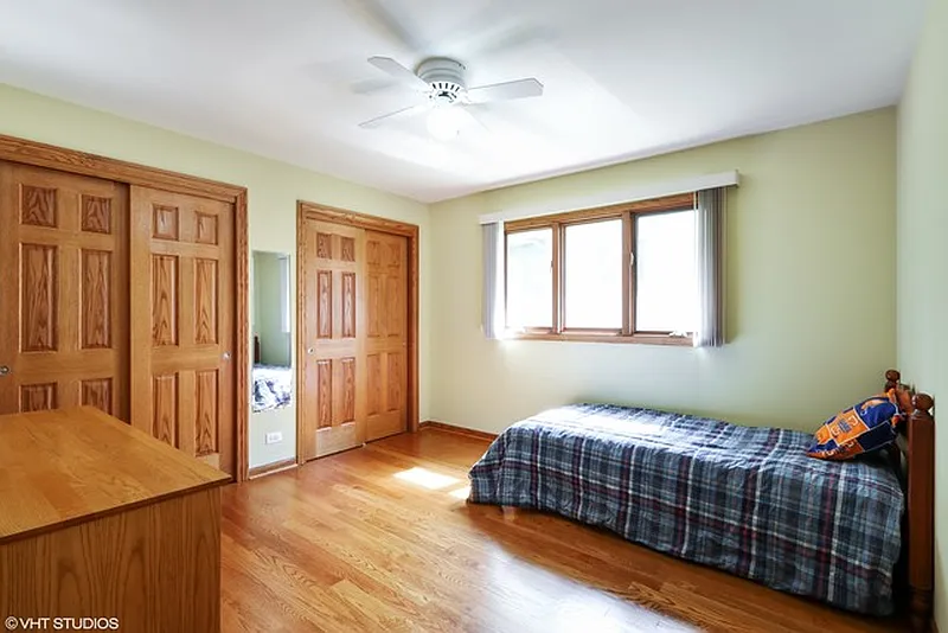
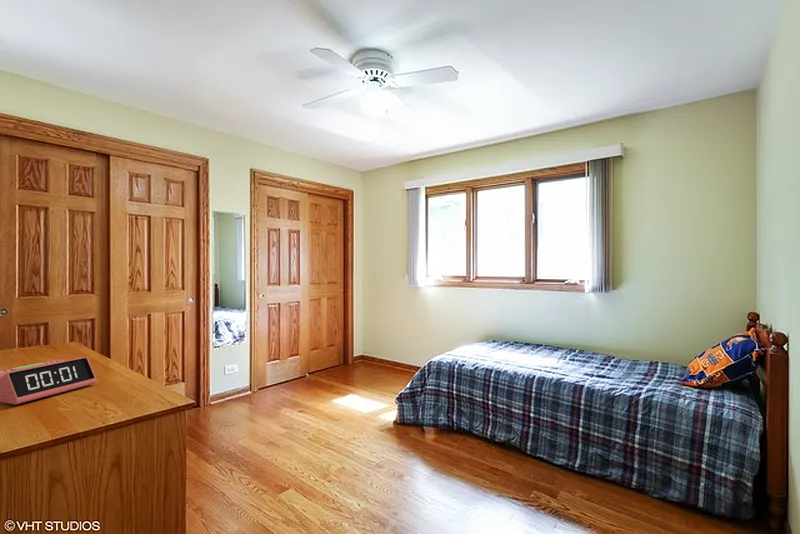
+ alarm clock (41, 377)
